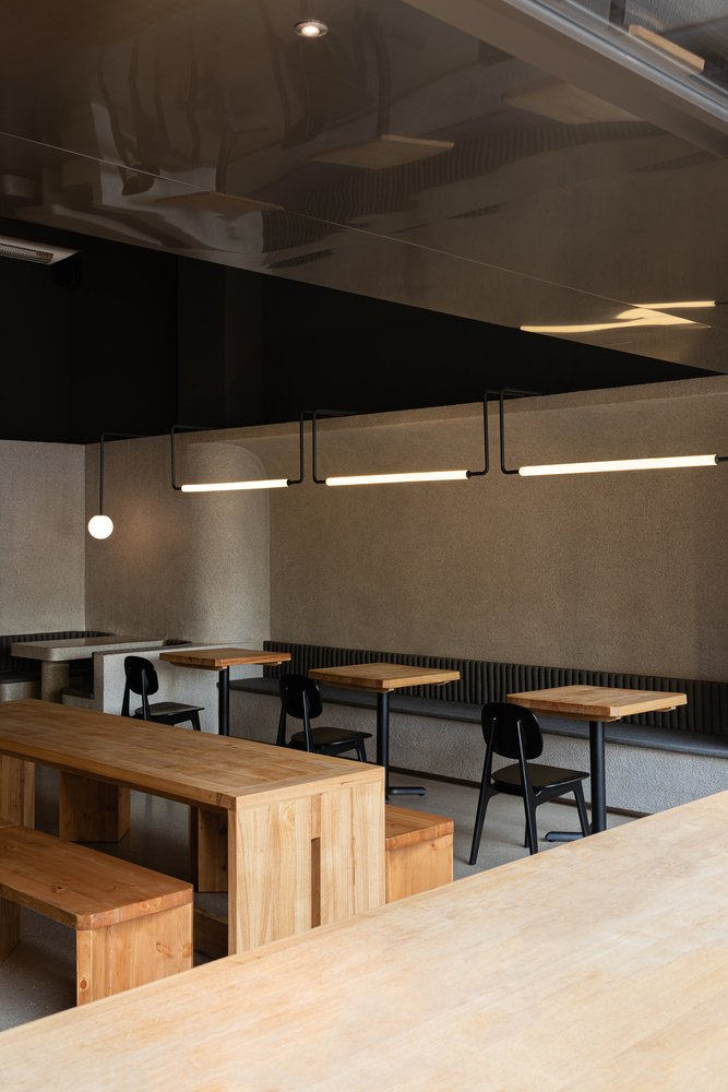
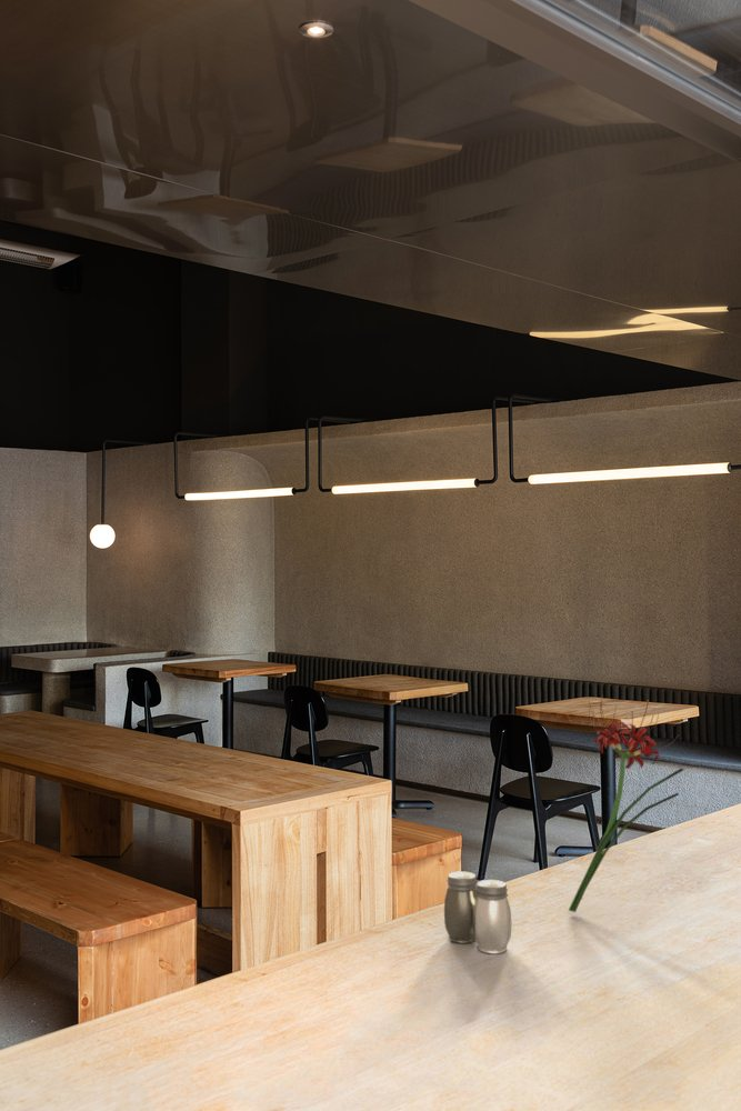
+ flower (620, 798)
+ salt and pepper shaker (477, 910)
